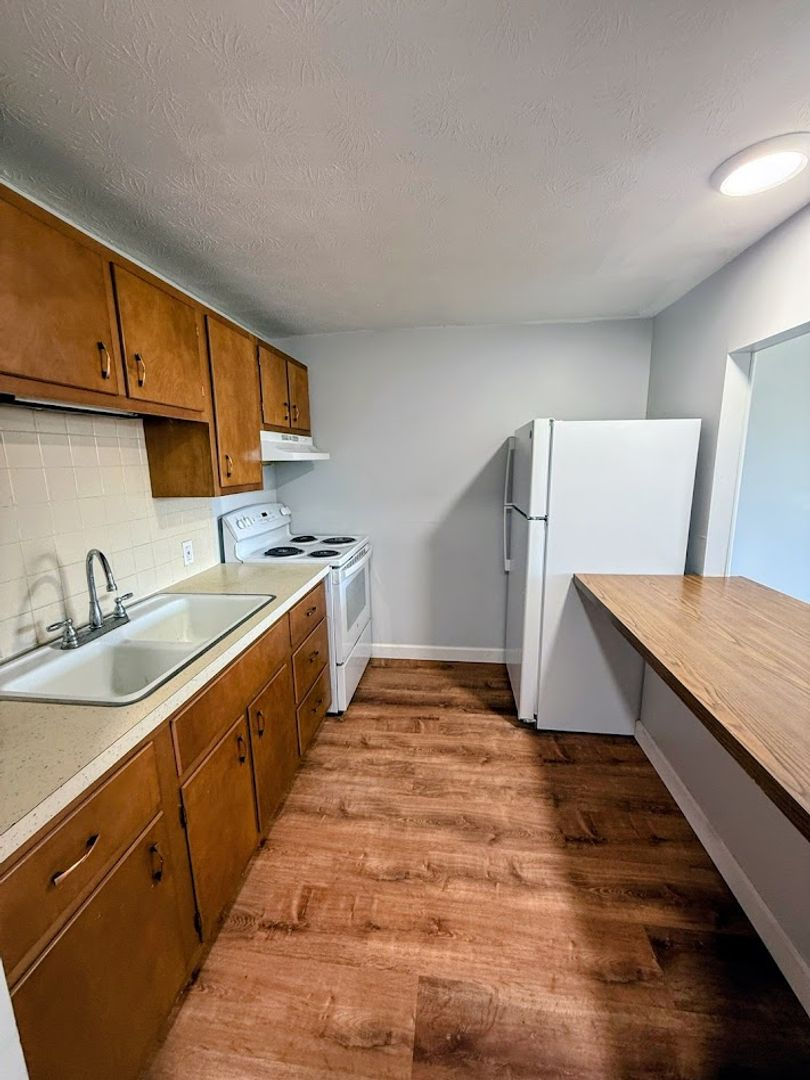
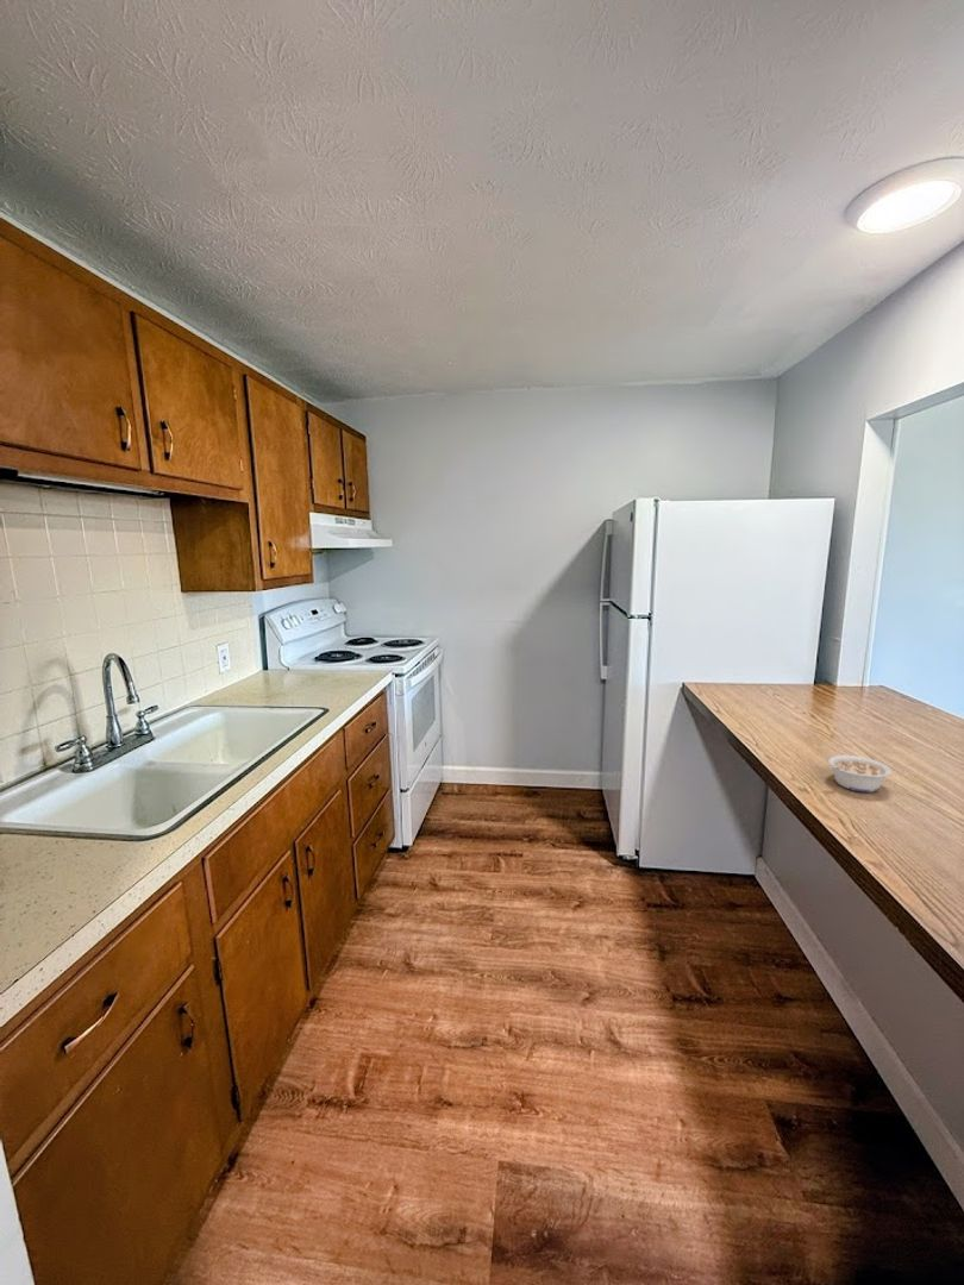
+ legume (857, 772)
